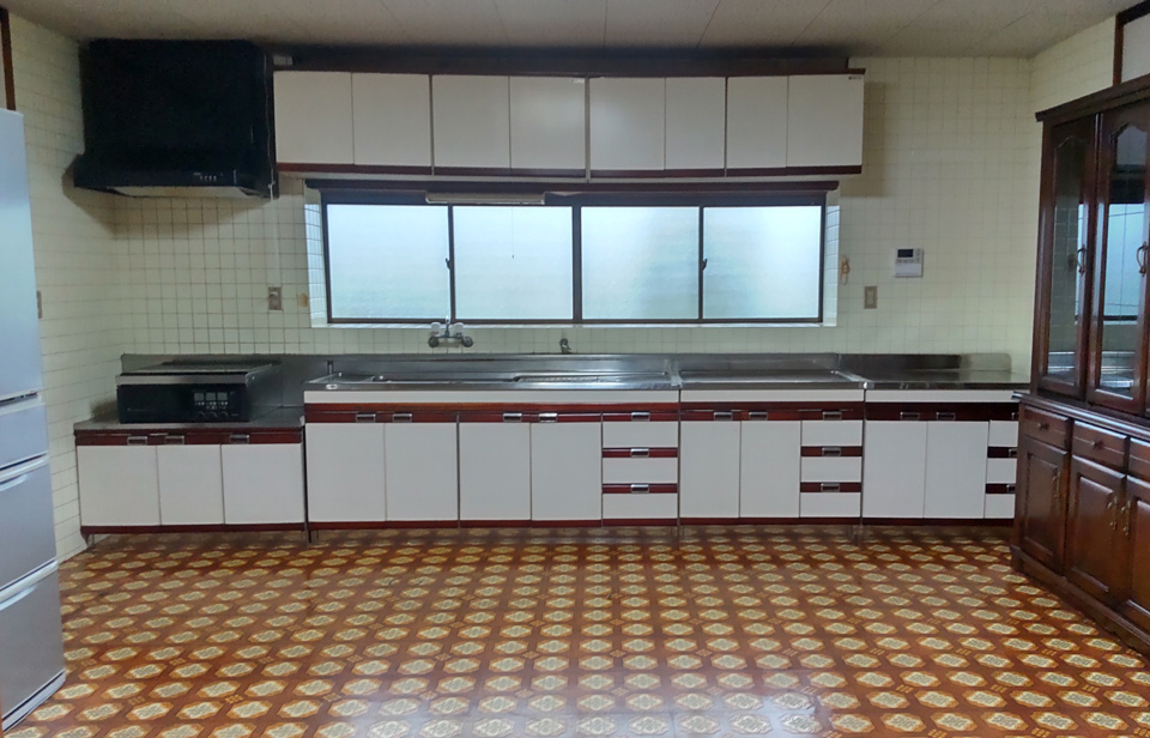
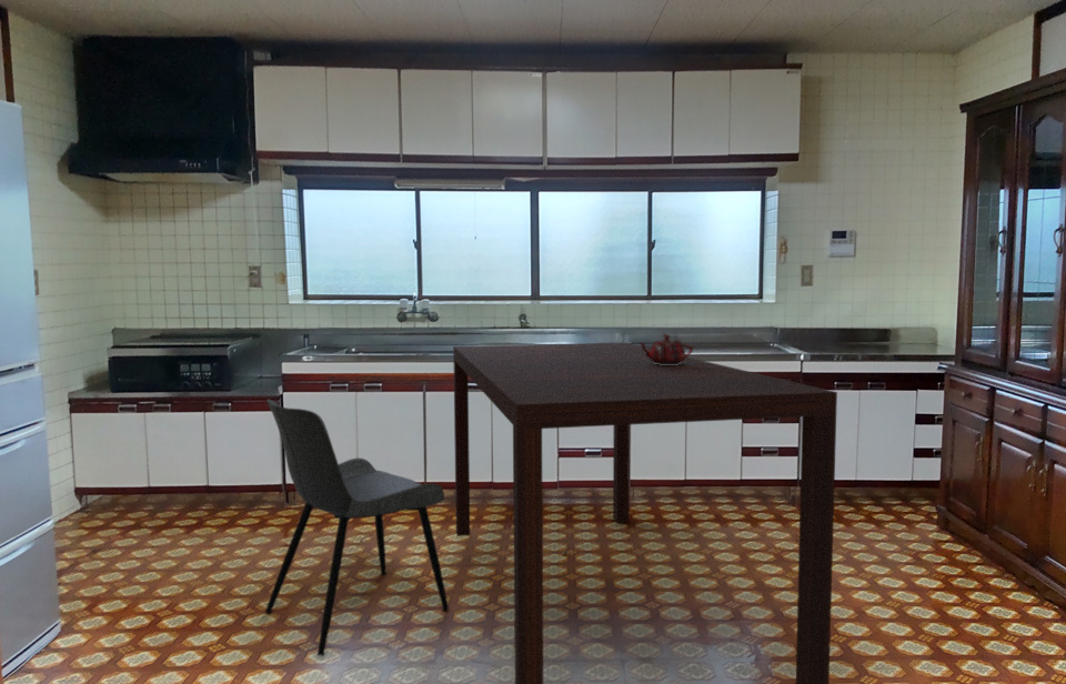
+ dining table (613, 484)
+ dining chair (355, 504)
+ teapot (665, 349)
